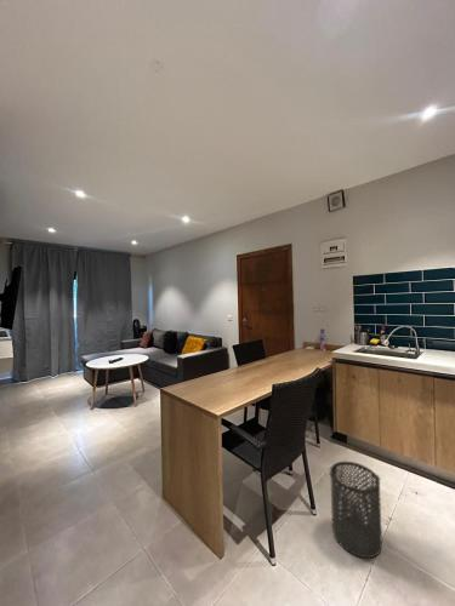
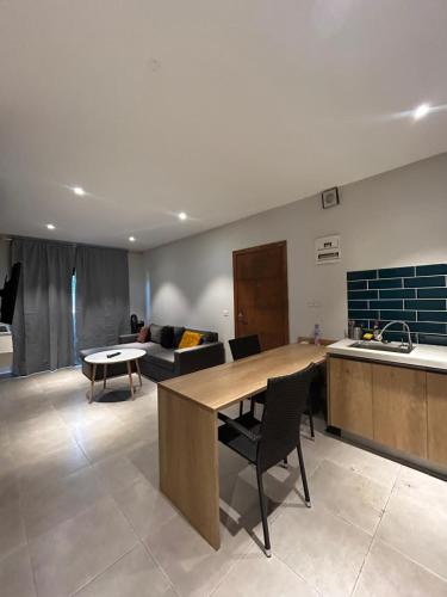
- trash can (354, 504)
